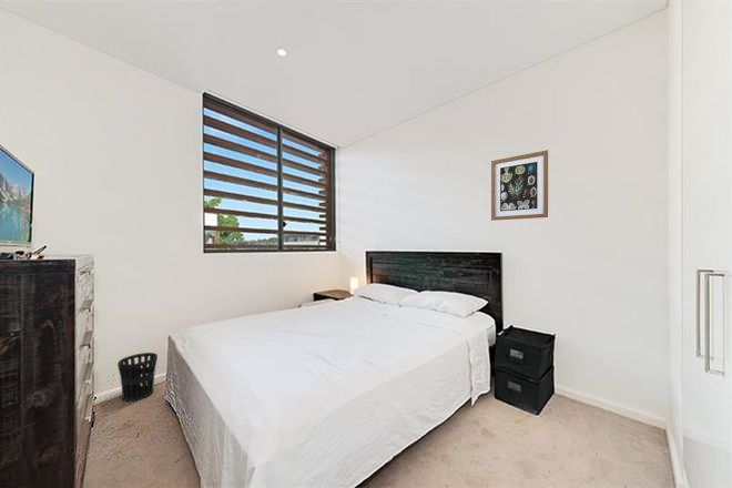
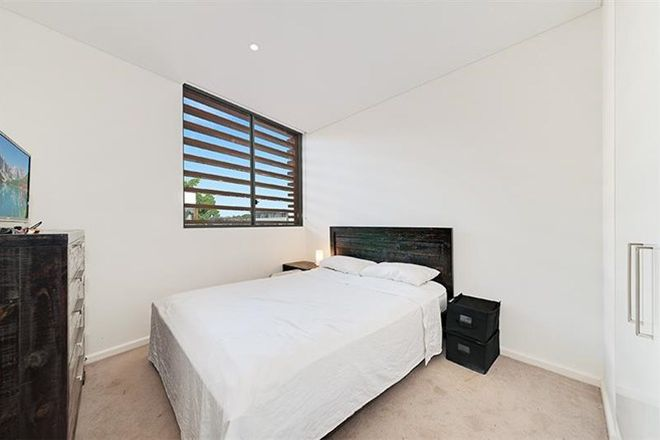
- wall art (518, 187)
- wastebasket (138, 376)
